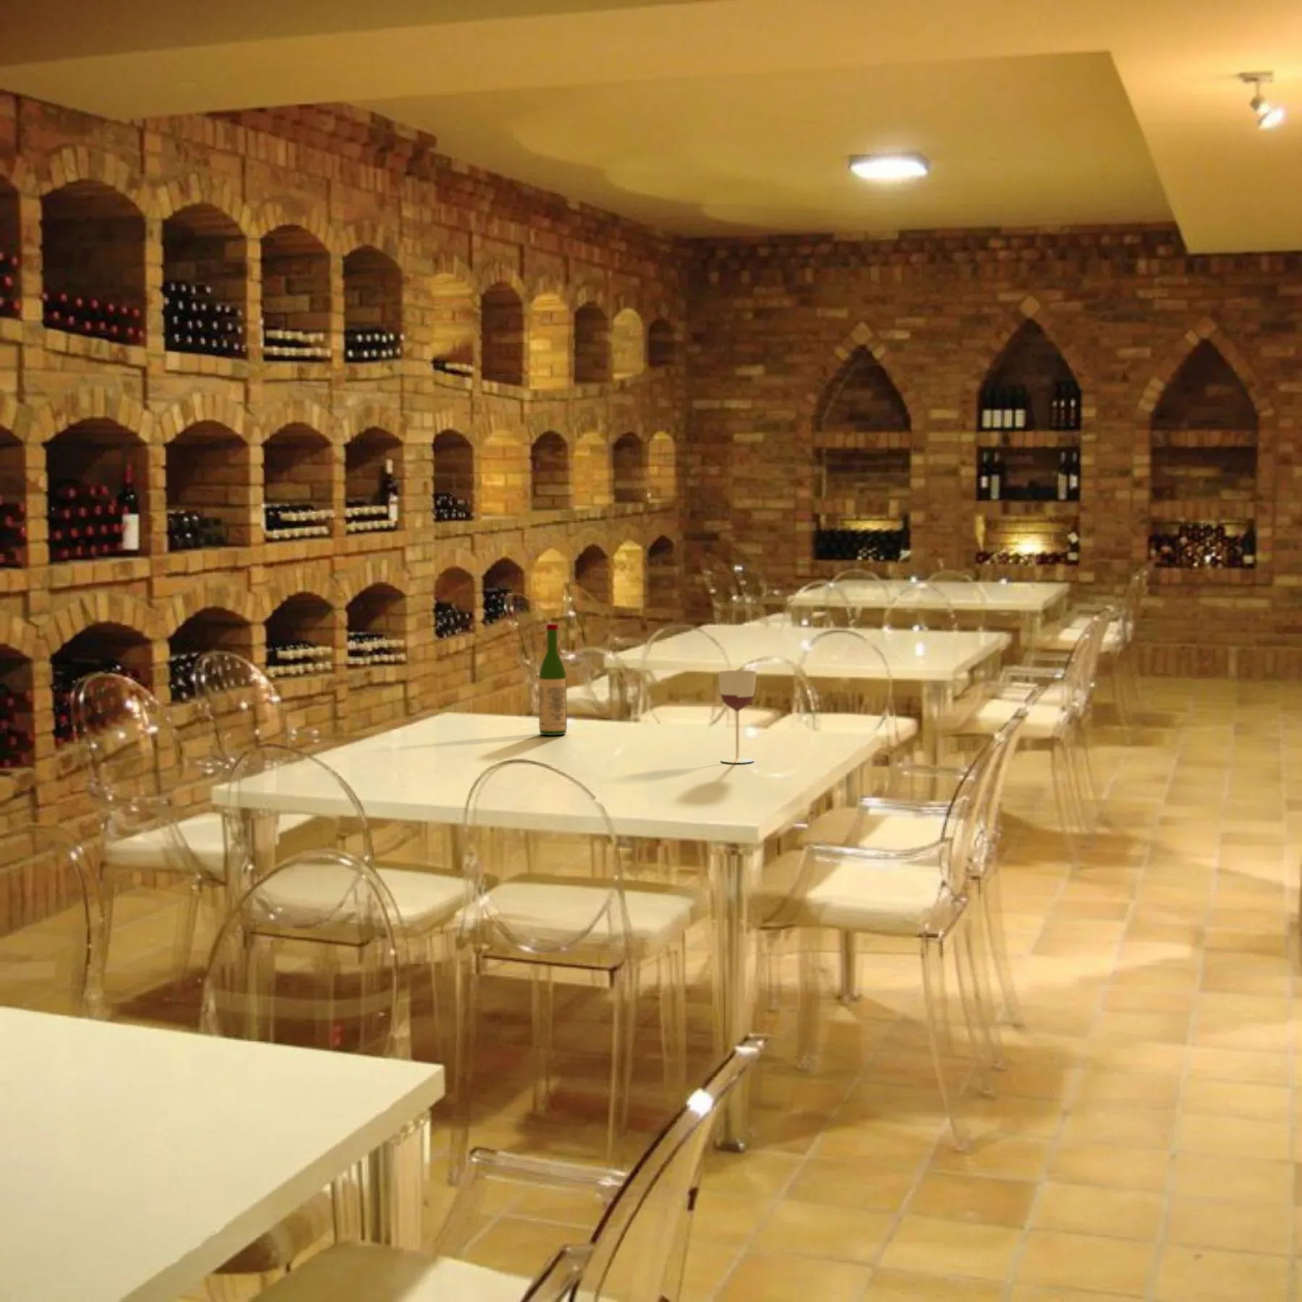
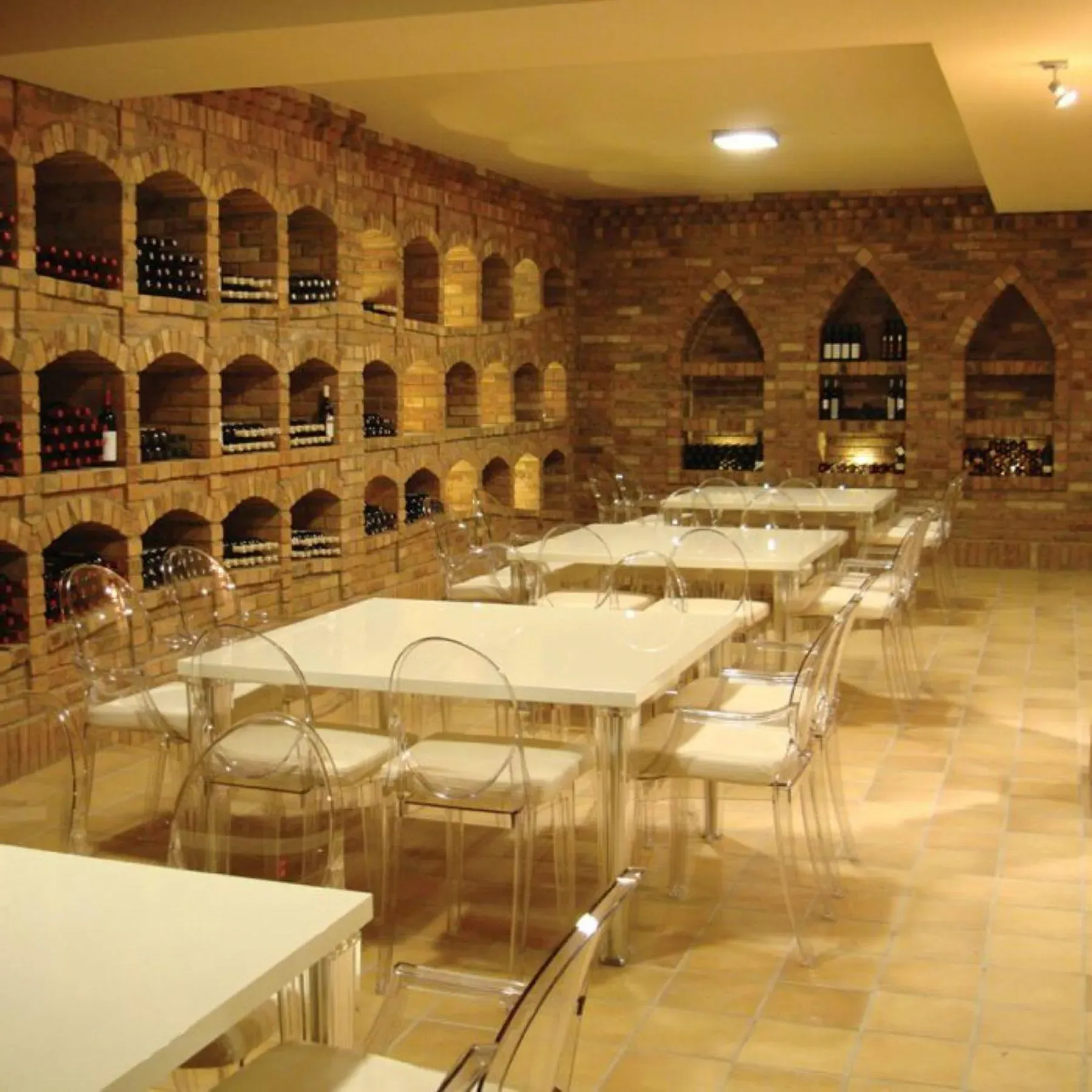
- wineglass (737, 717)
- wine bottle (552, 678)
